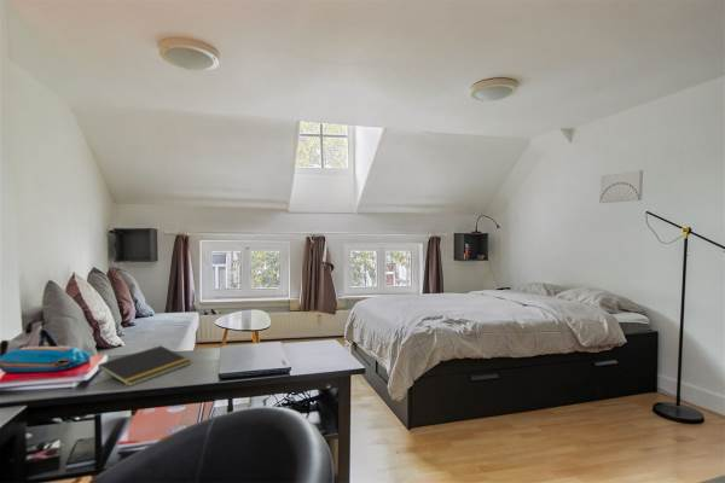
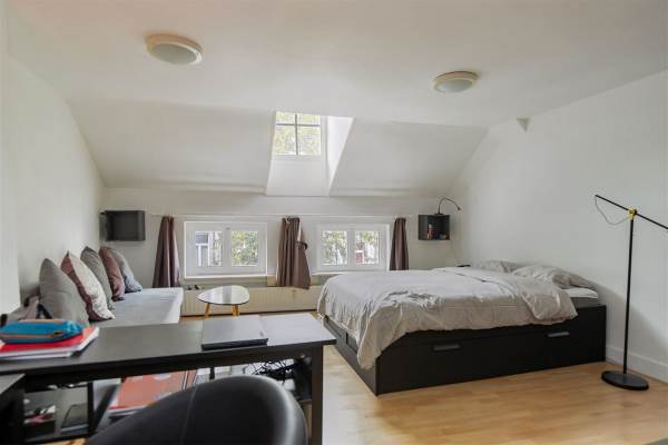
- wall art (620, 187)
- notepad (146, 363)
